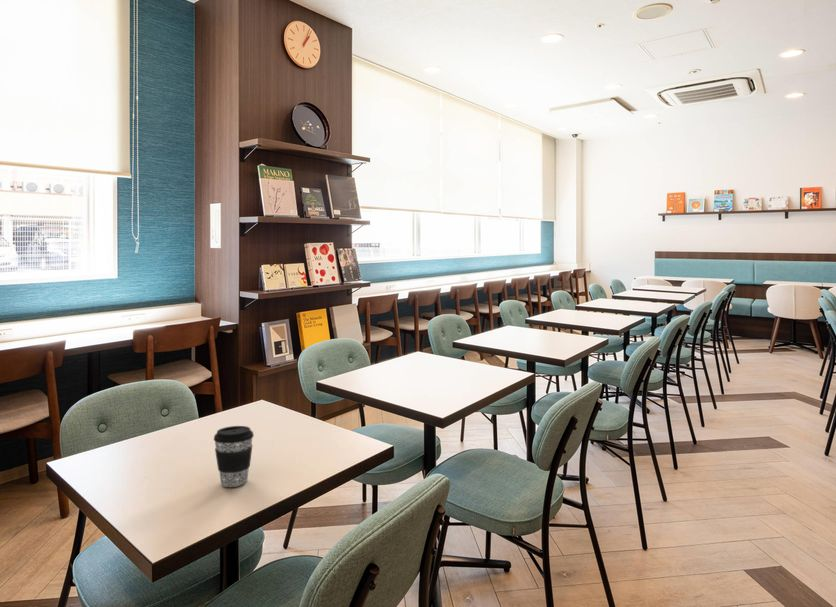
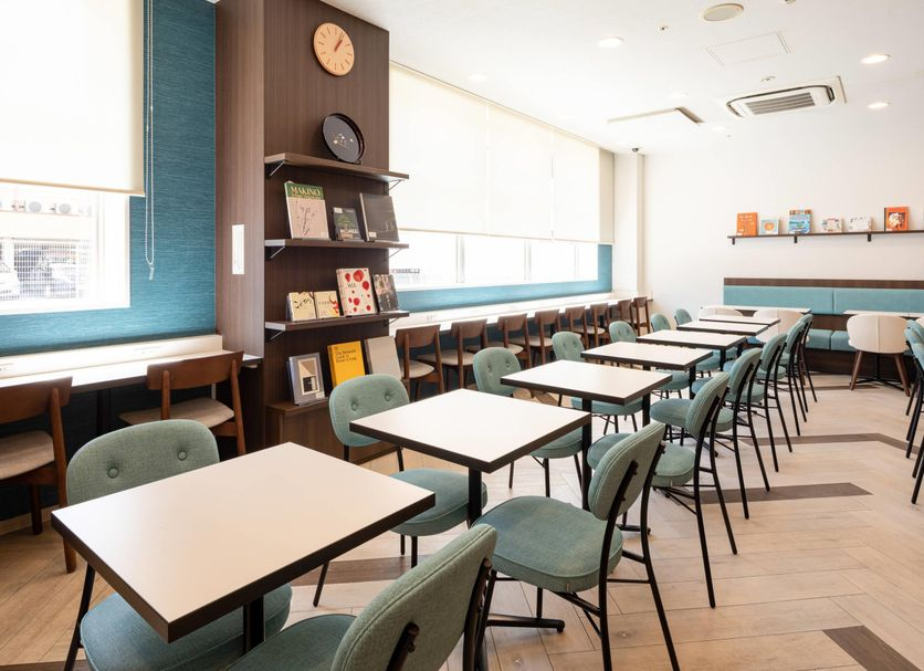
- coffee cup (234, 456)
